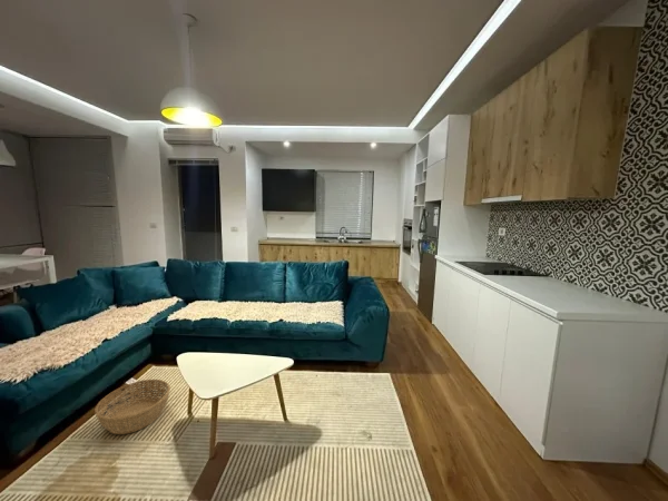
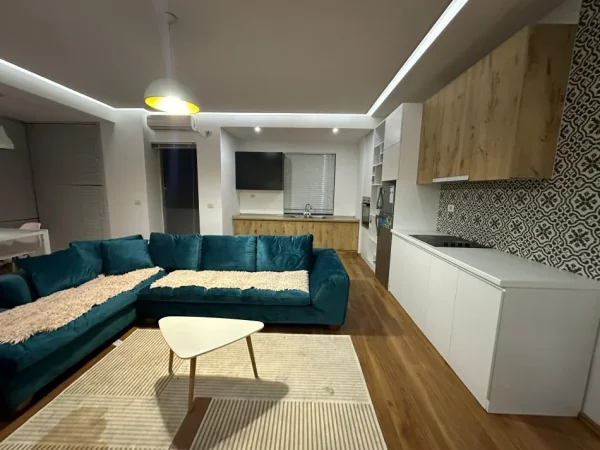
- basket (135, 406)
